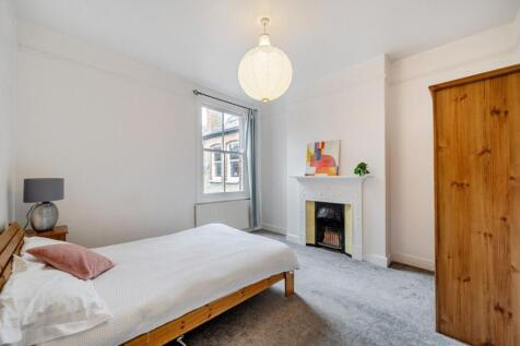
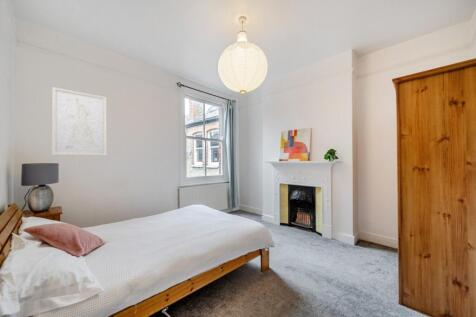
+ wall art (81, 123)
